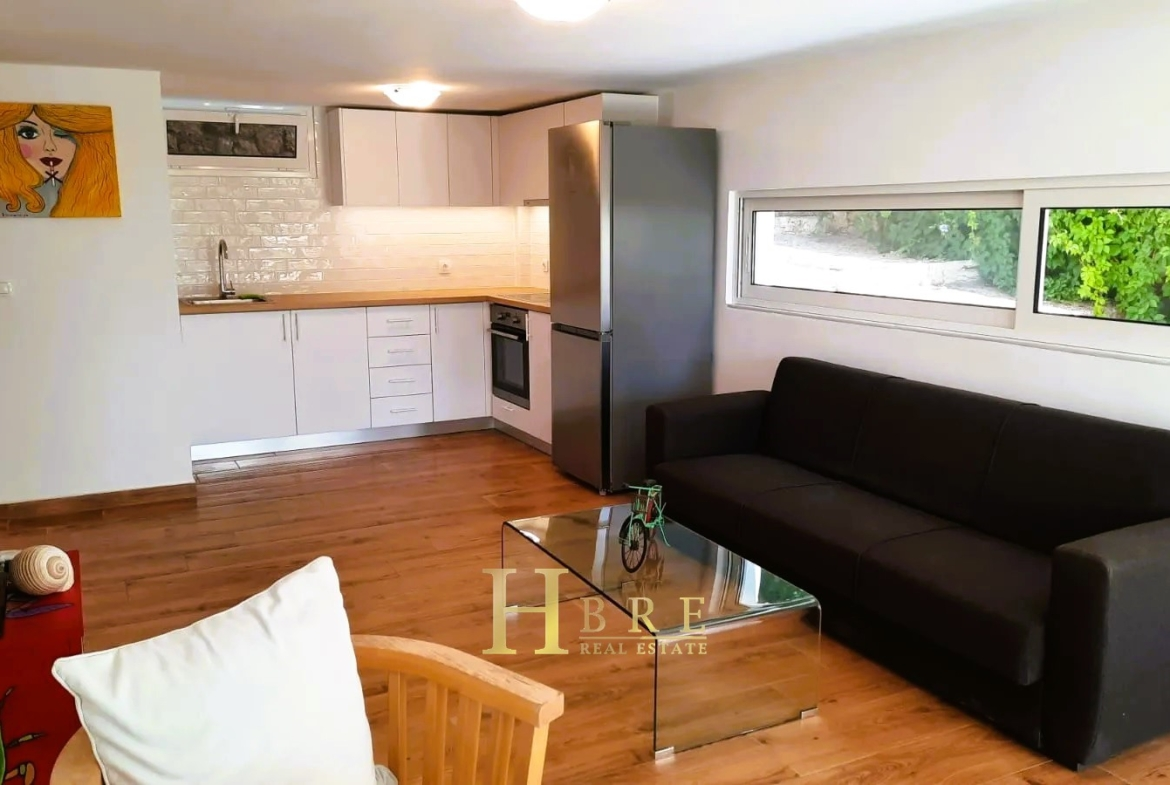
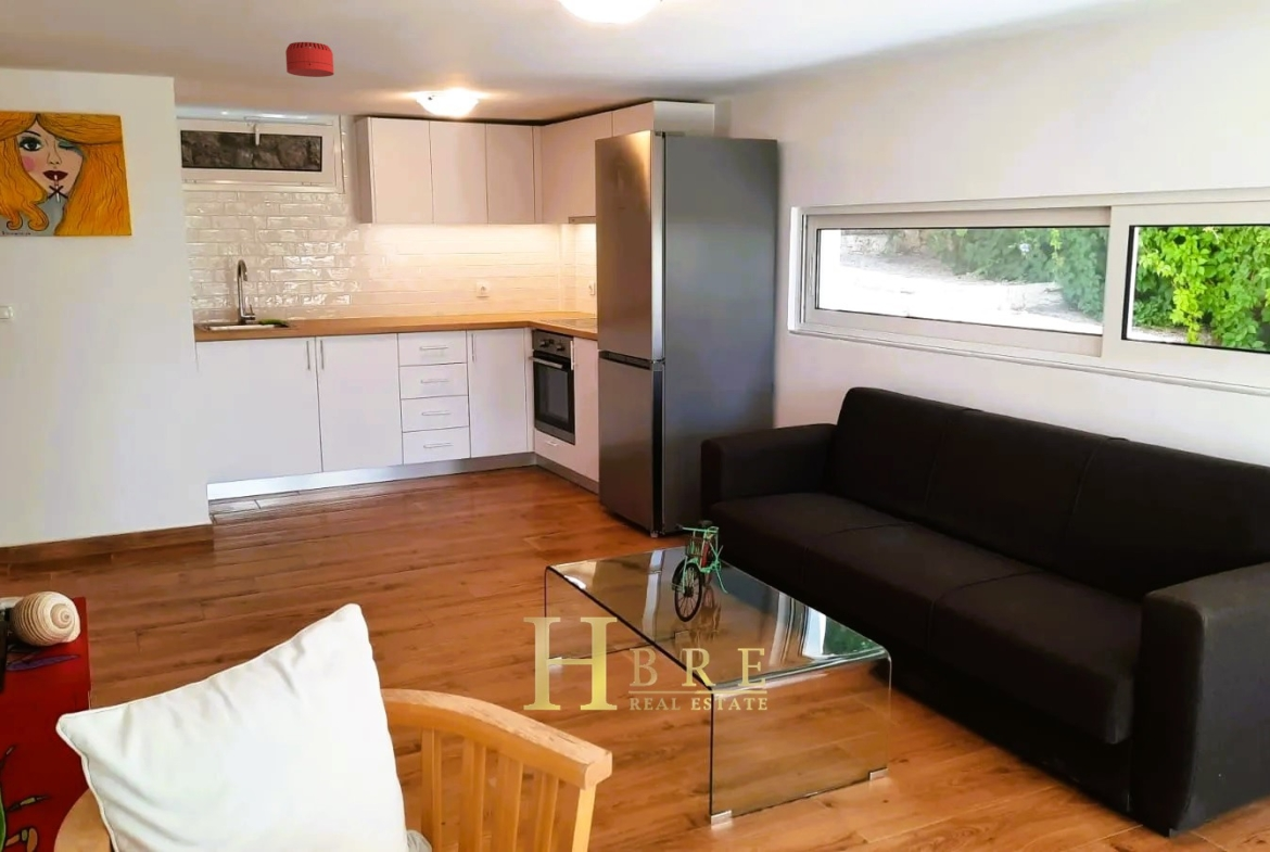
+ smoke detector (309, 59)
